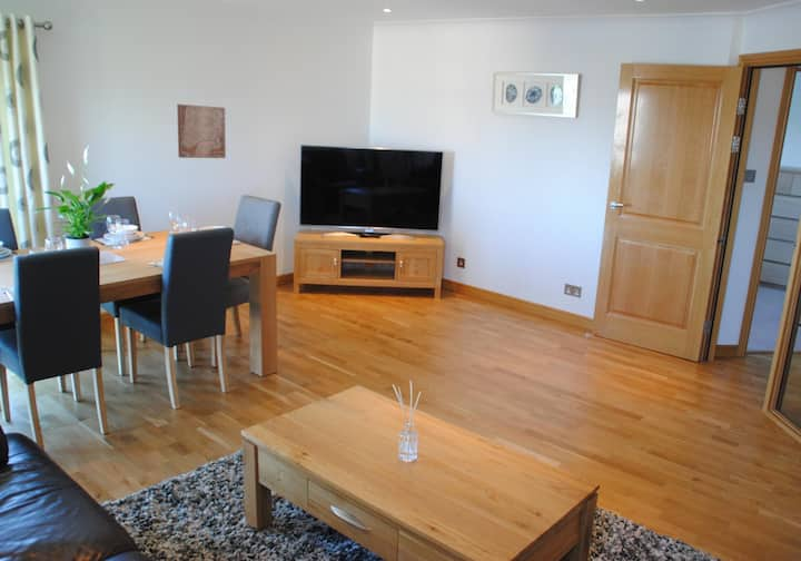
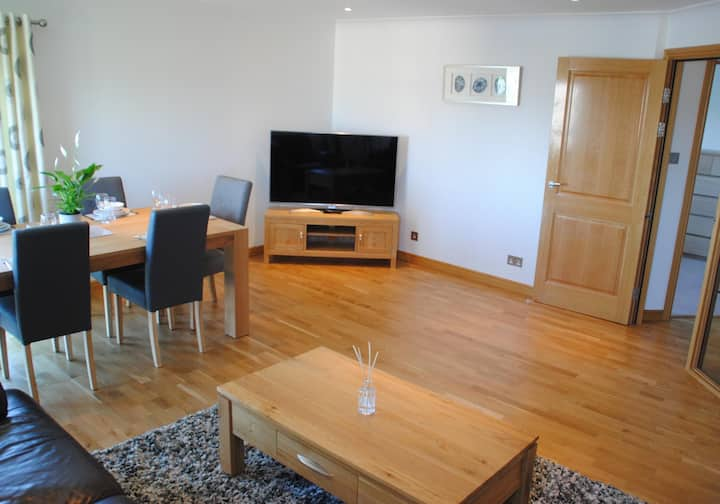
- wall art (201, 131)
